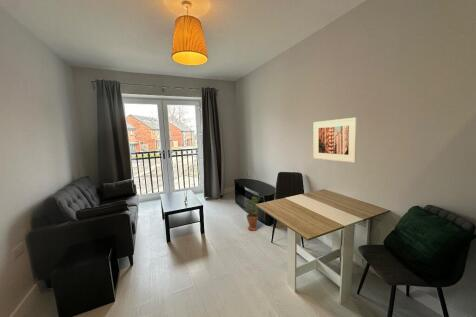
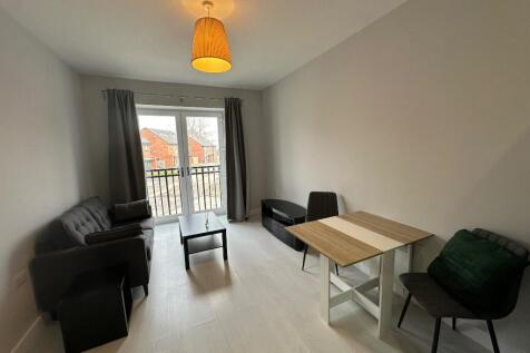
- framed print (332, 140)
- potted plant (252, 211)
